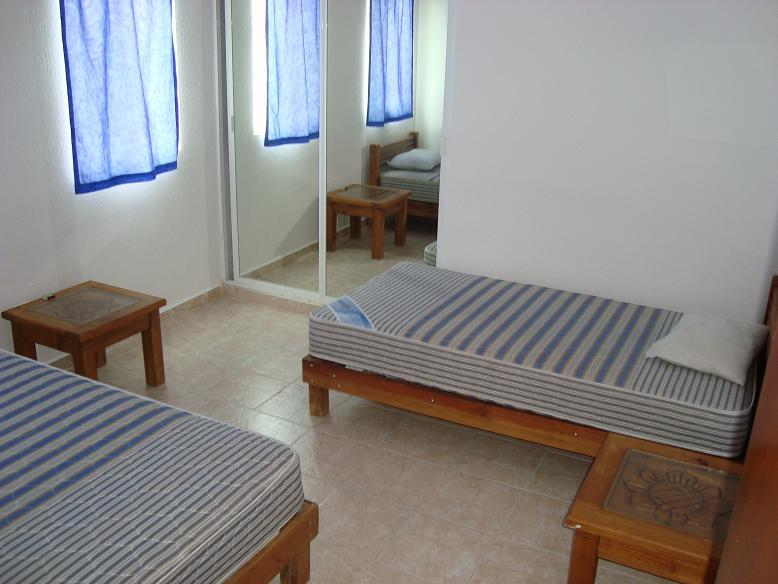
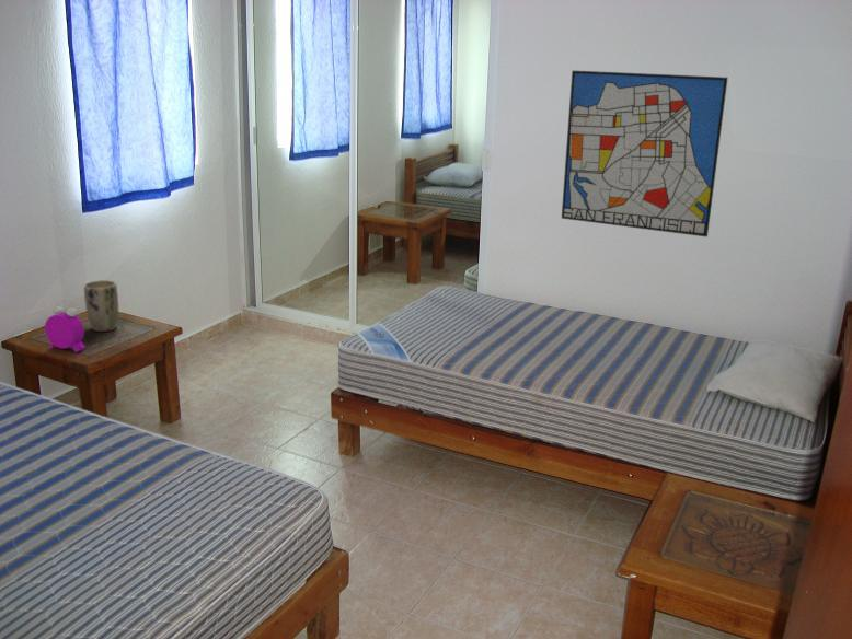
+ plant pot (102, 306)
+ wall art (638, 152)
+ alarm clock (64, 325)
